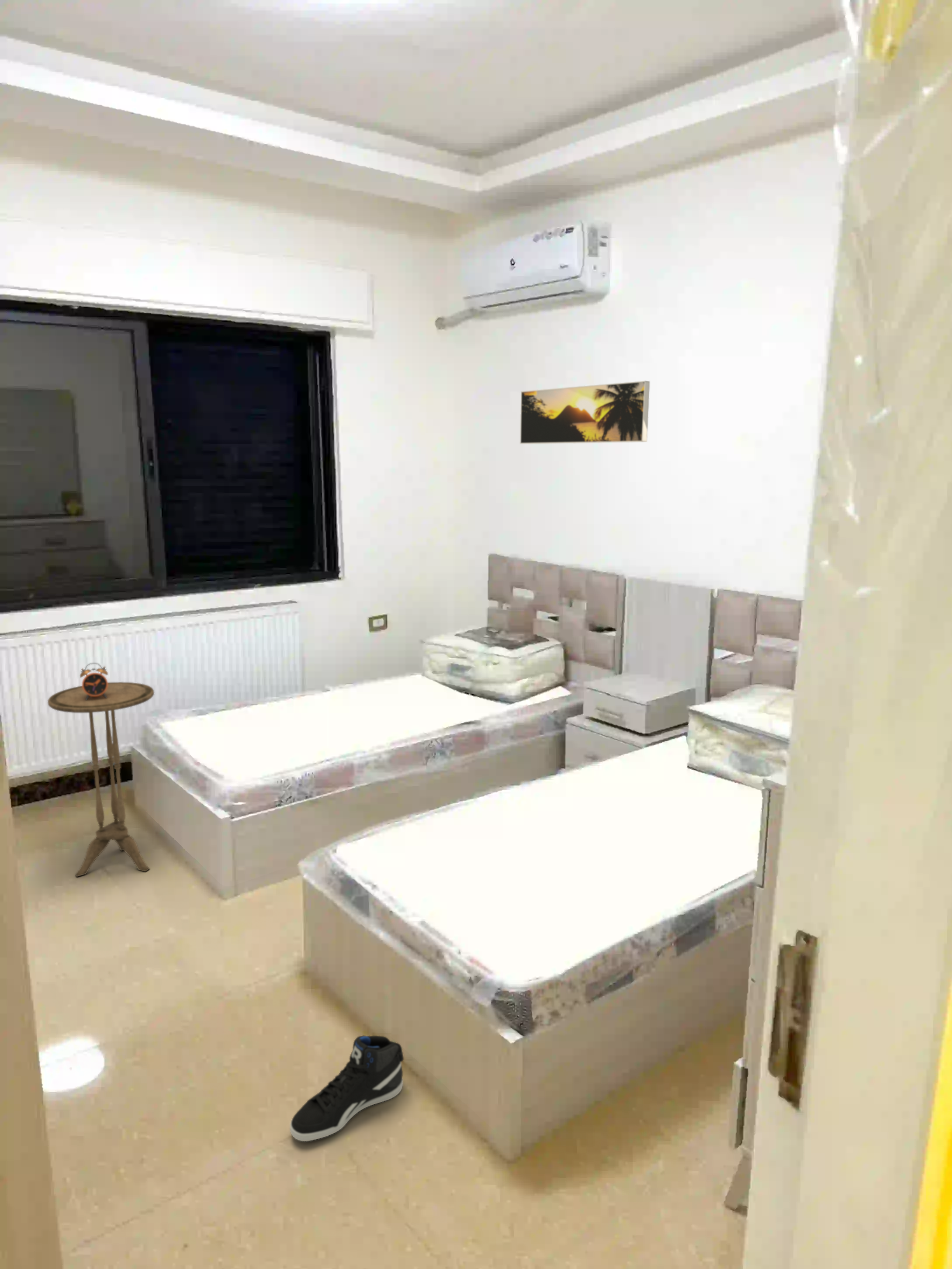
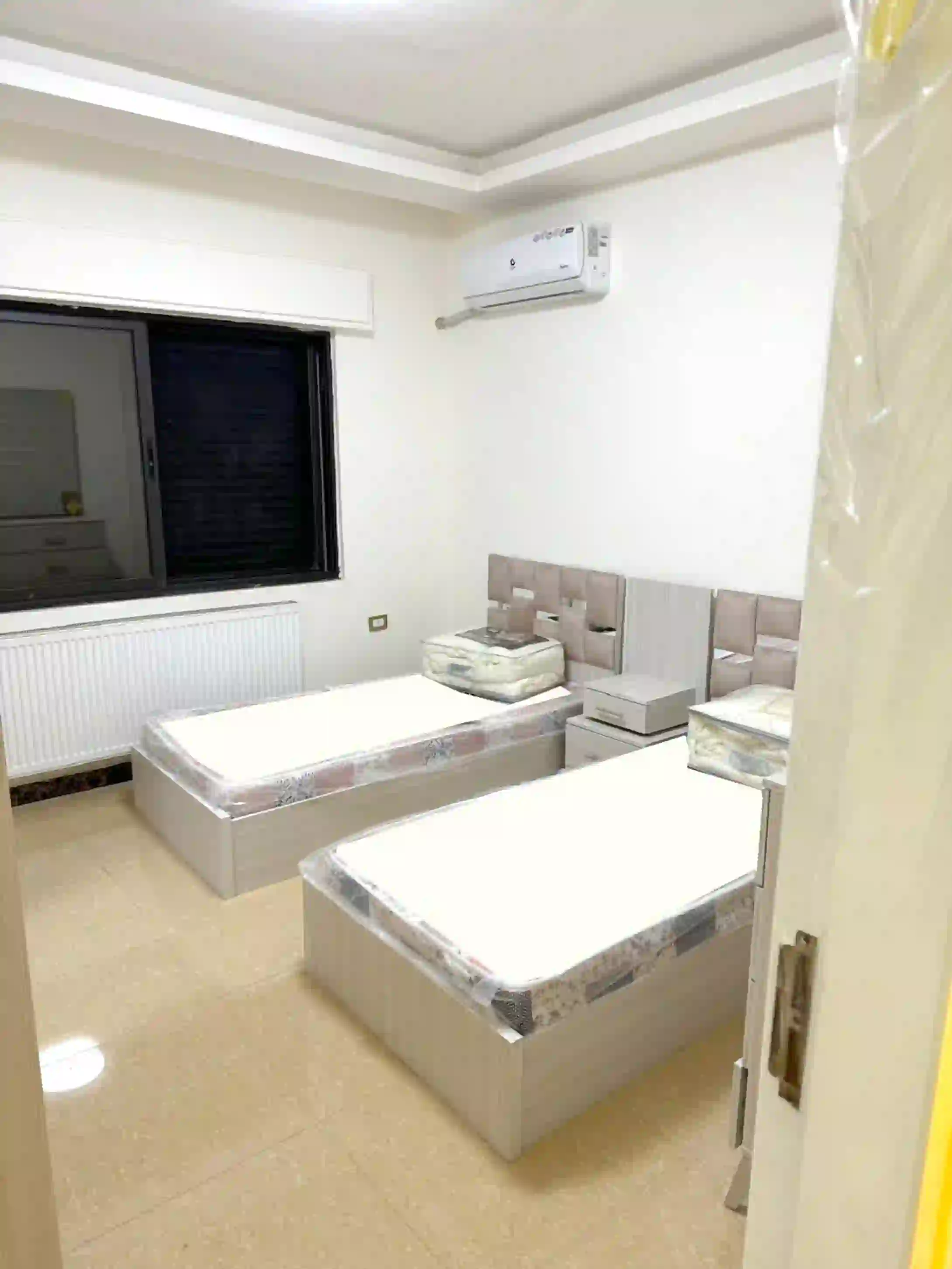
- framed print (580, 415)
- side table (111, 781)
- alarm clock (94, 680)
- sneaker (346, 1078)
